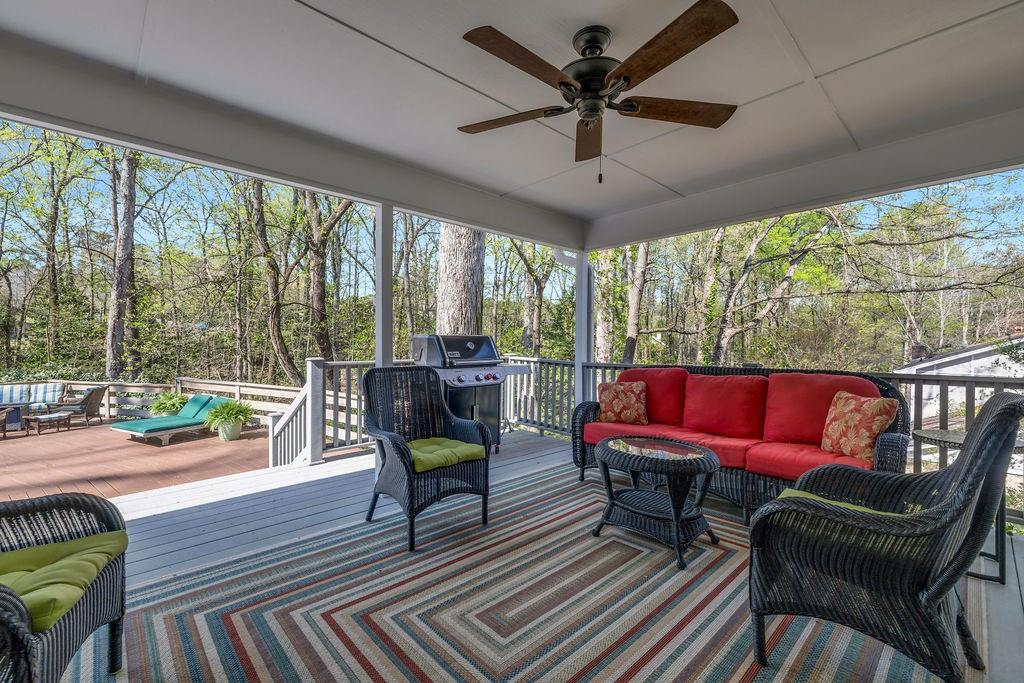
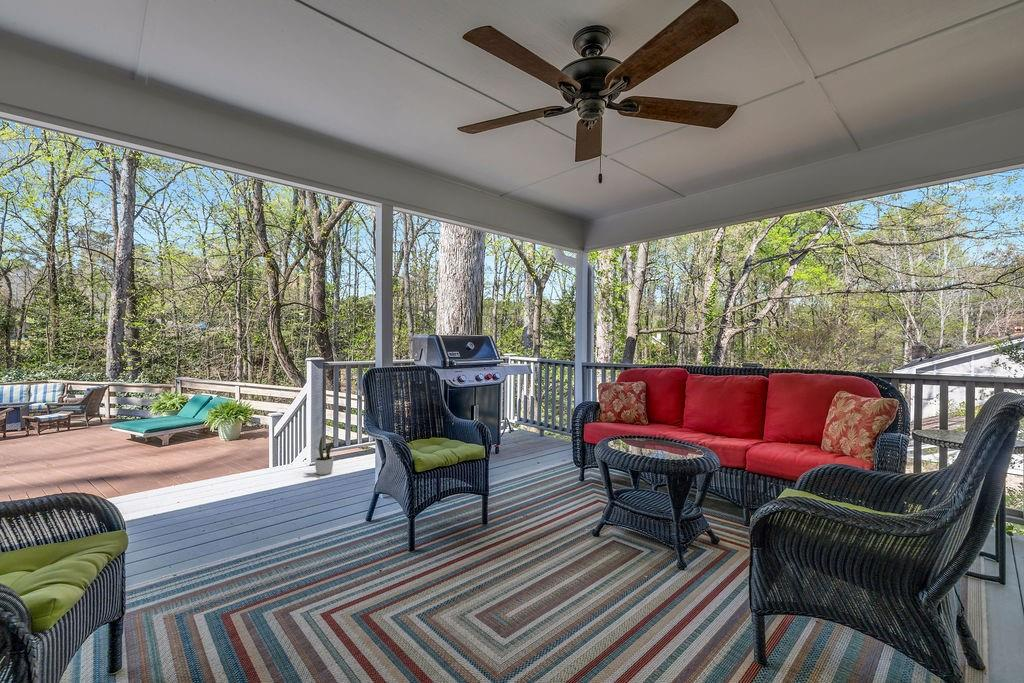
+ potted plant (326, 453)
